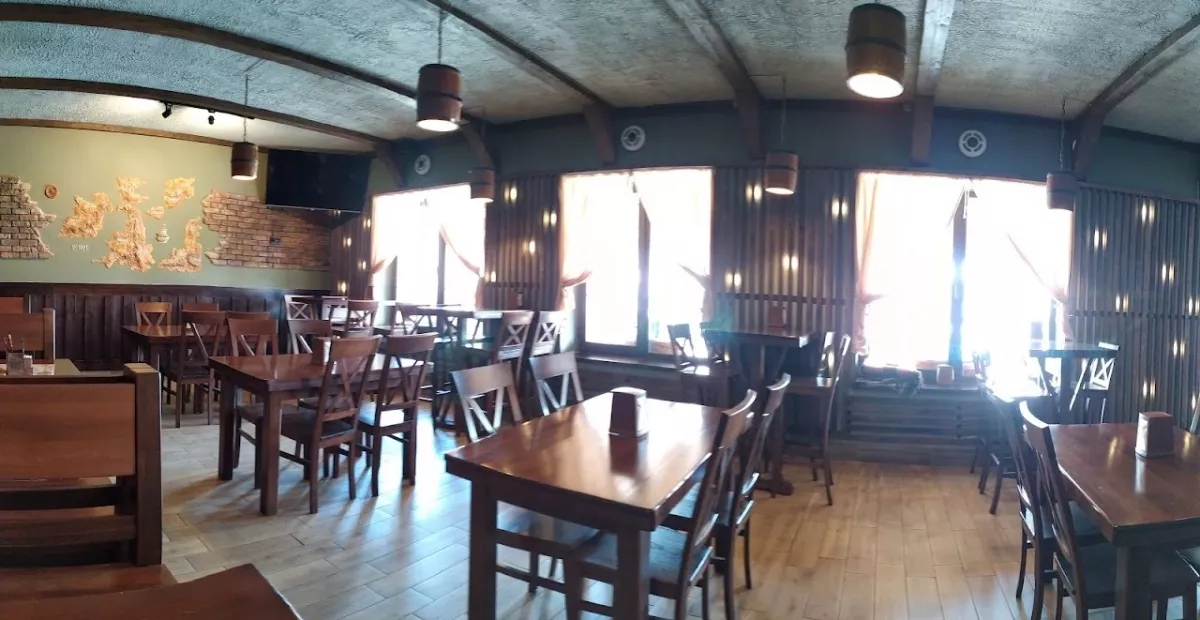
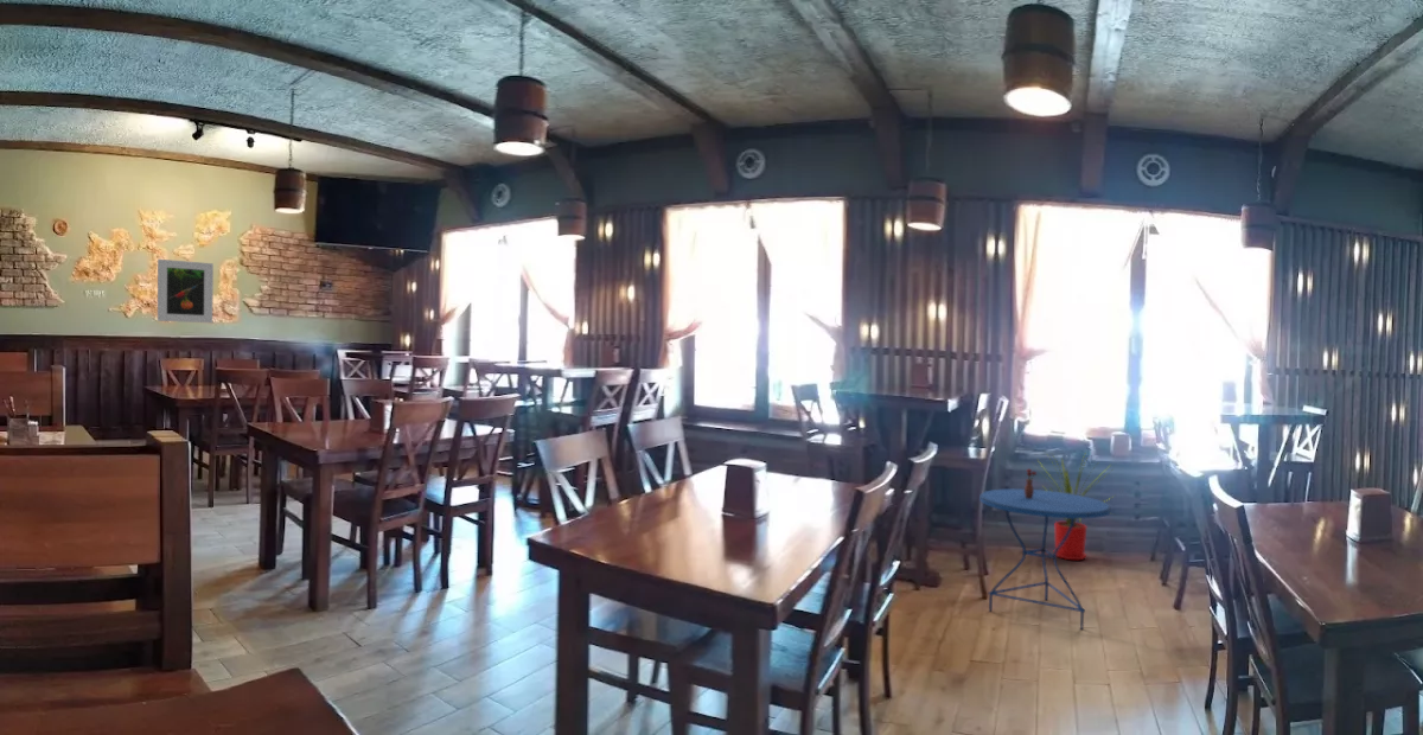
+ house plant (1071, 493)
+ side table (1042, 541)
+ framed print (185, 292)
